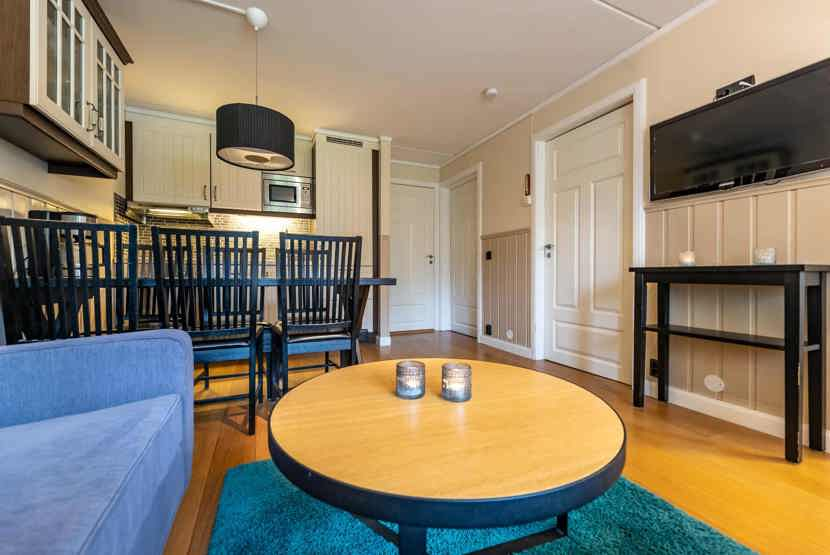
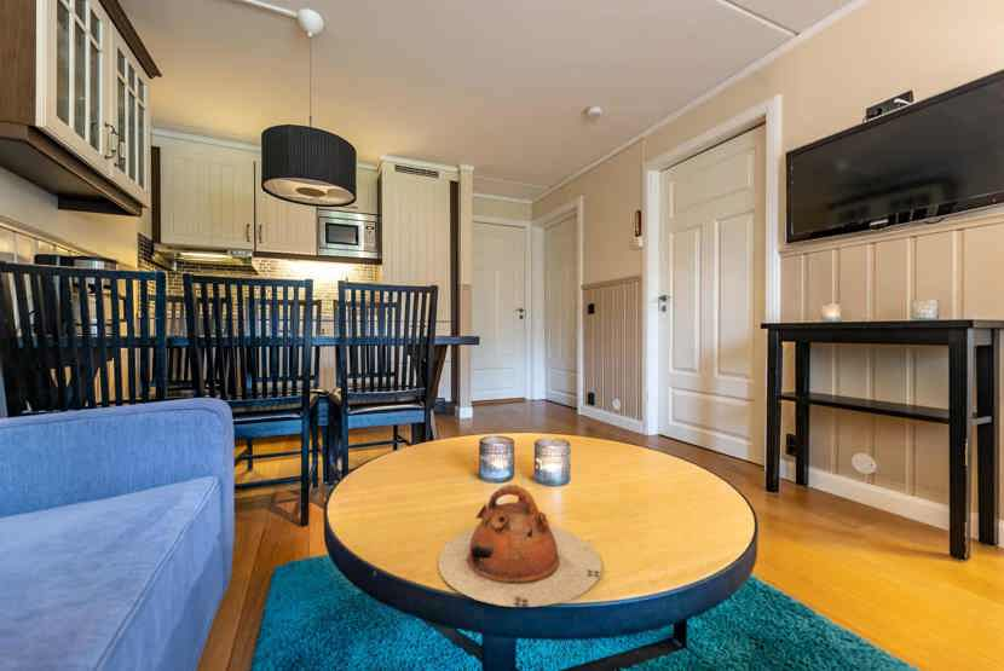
+ teapot (519, 521)
